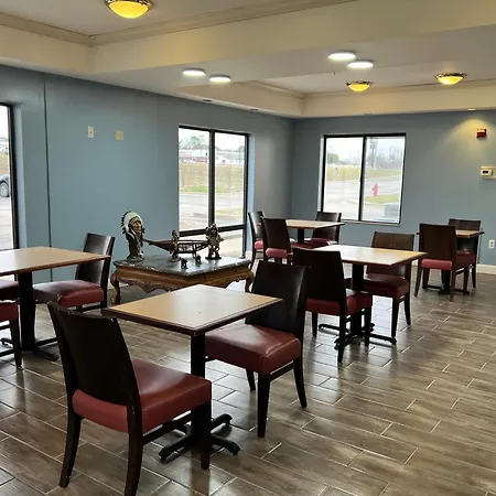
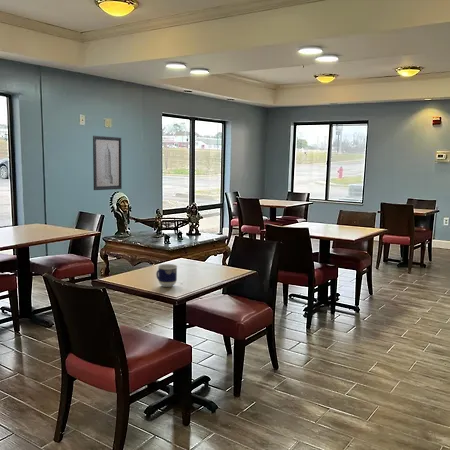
+ wall art (107, 163)
+ cup (165, 276)
